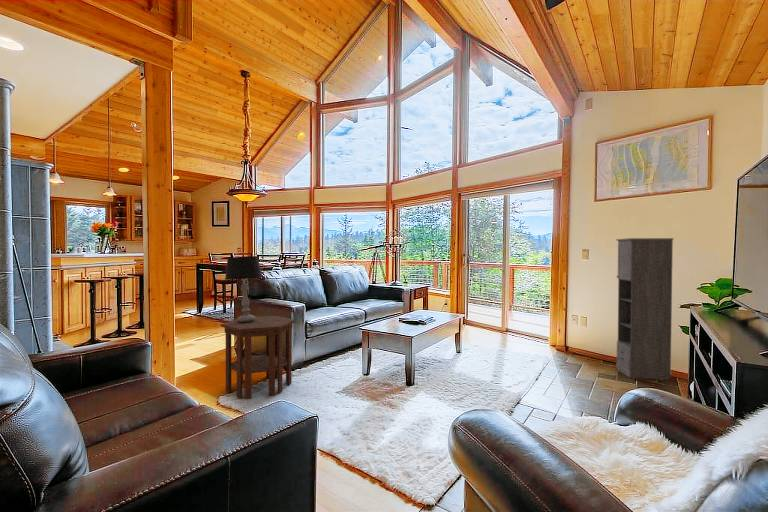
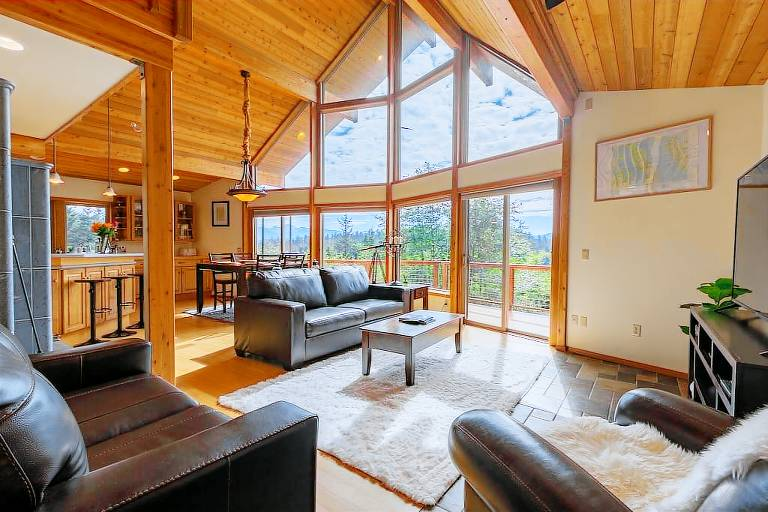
- table lamp (246, 289)
- storage cabinet (642, 306)
- side table (259, 355)
